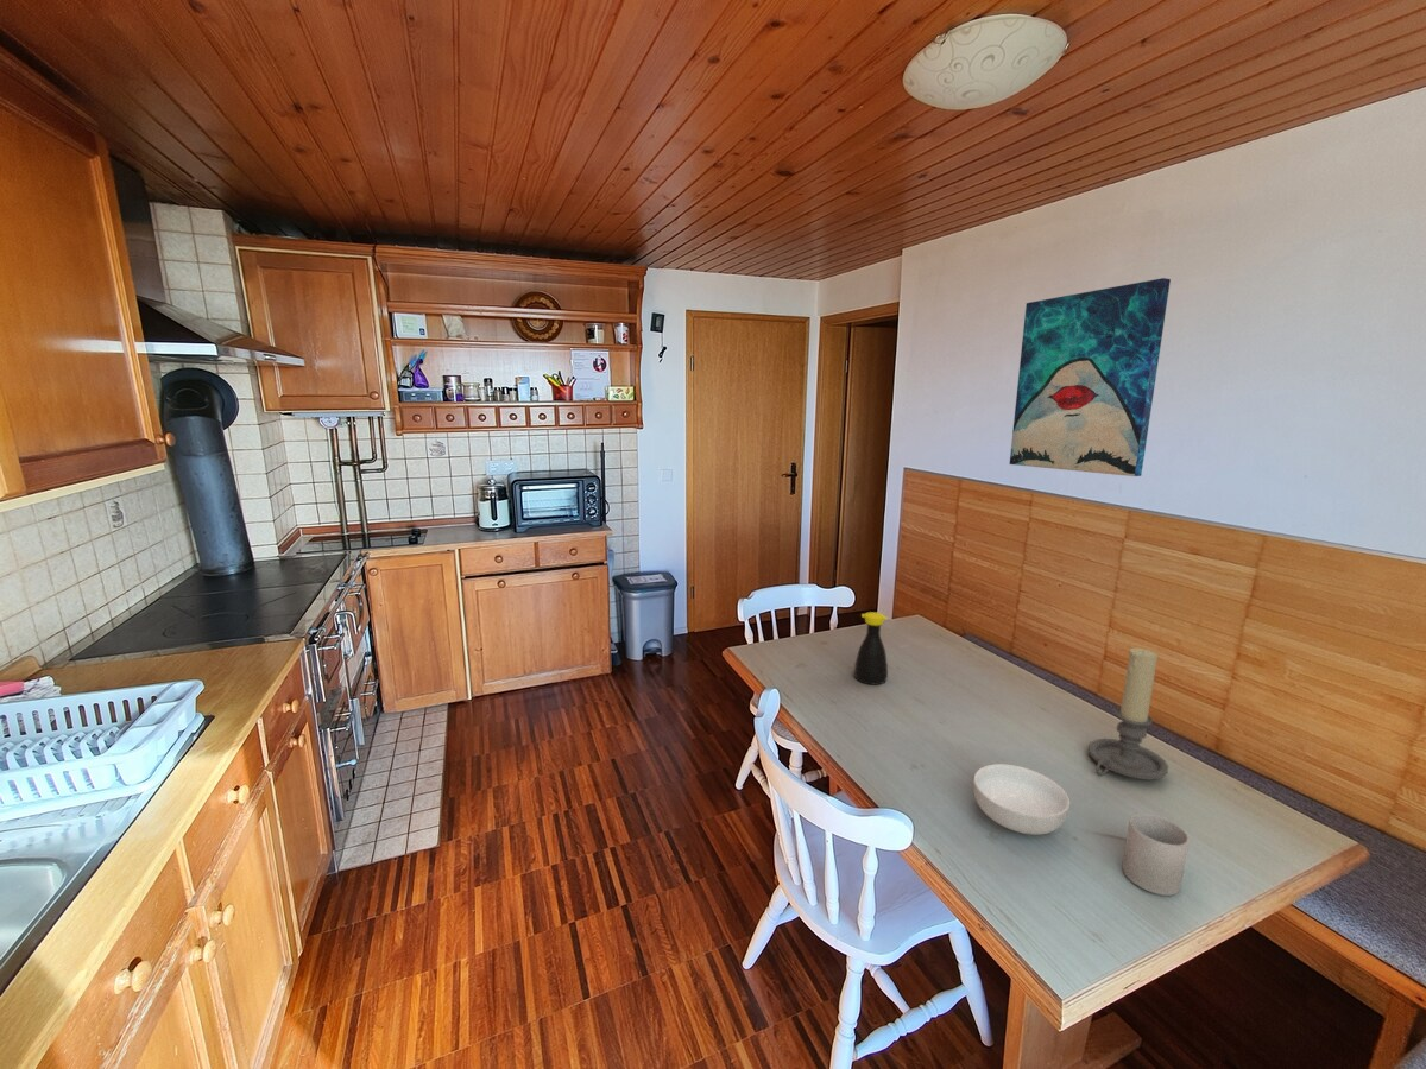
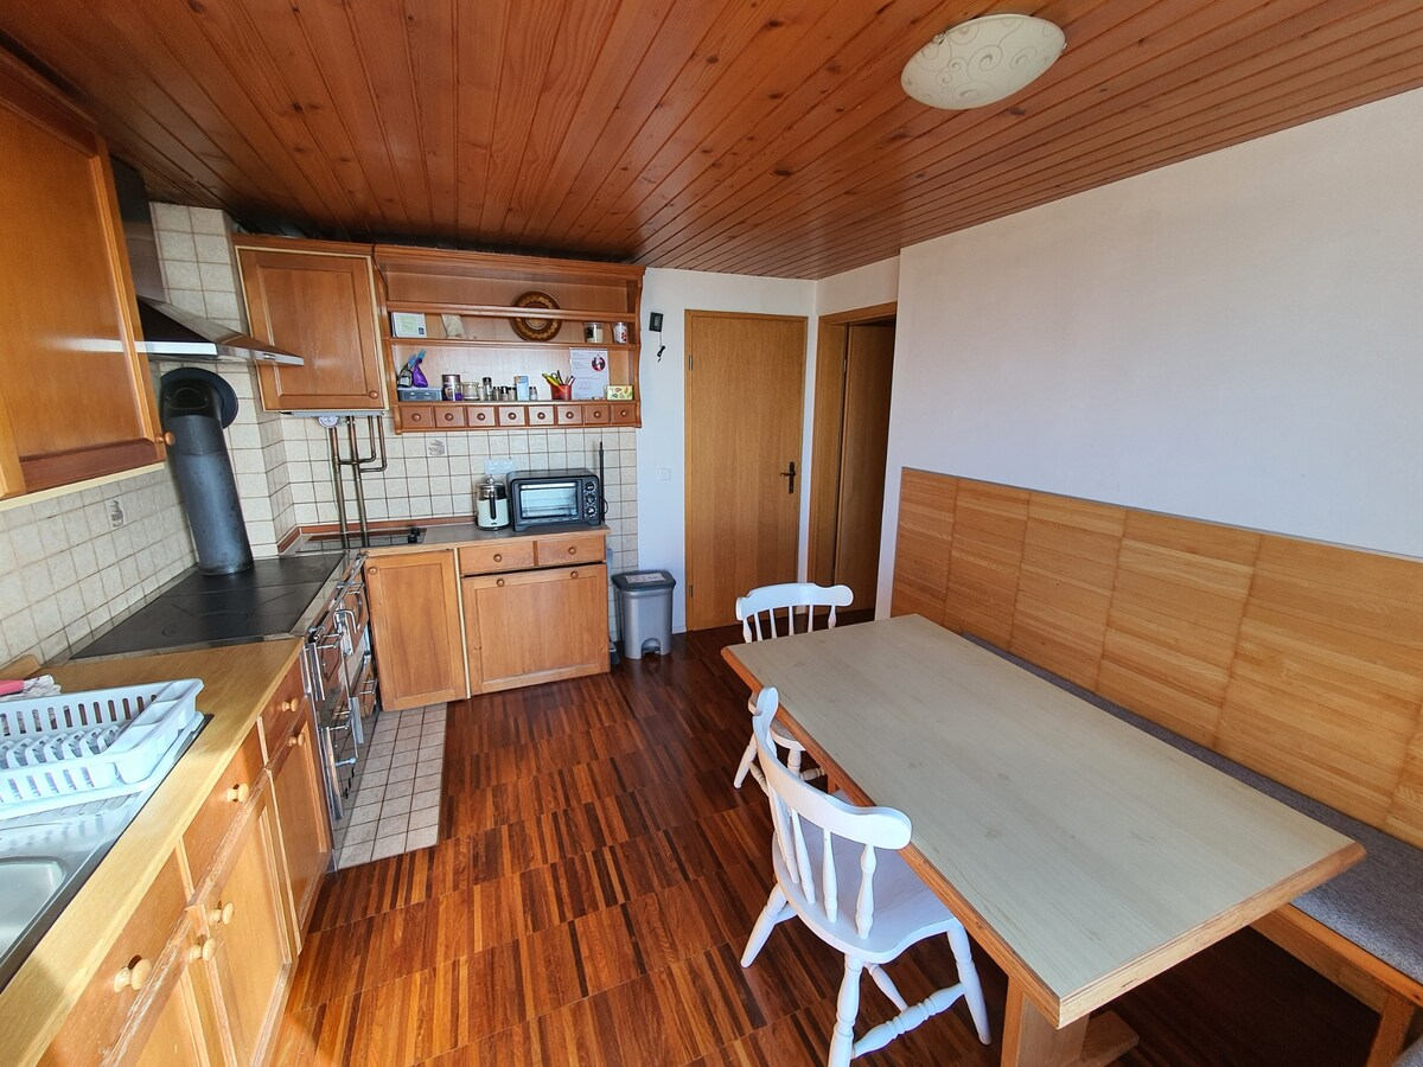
- candle holder (1130, 710)
- bottle (872, 646)
- wall art (1079, 382)
- mug (1161, 850)
- cereal bowl (1018, 803)
